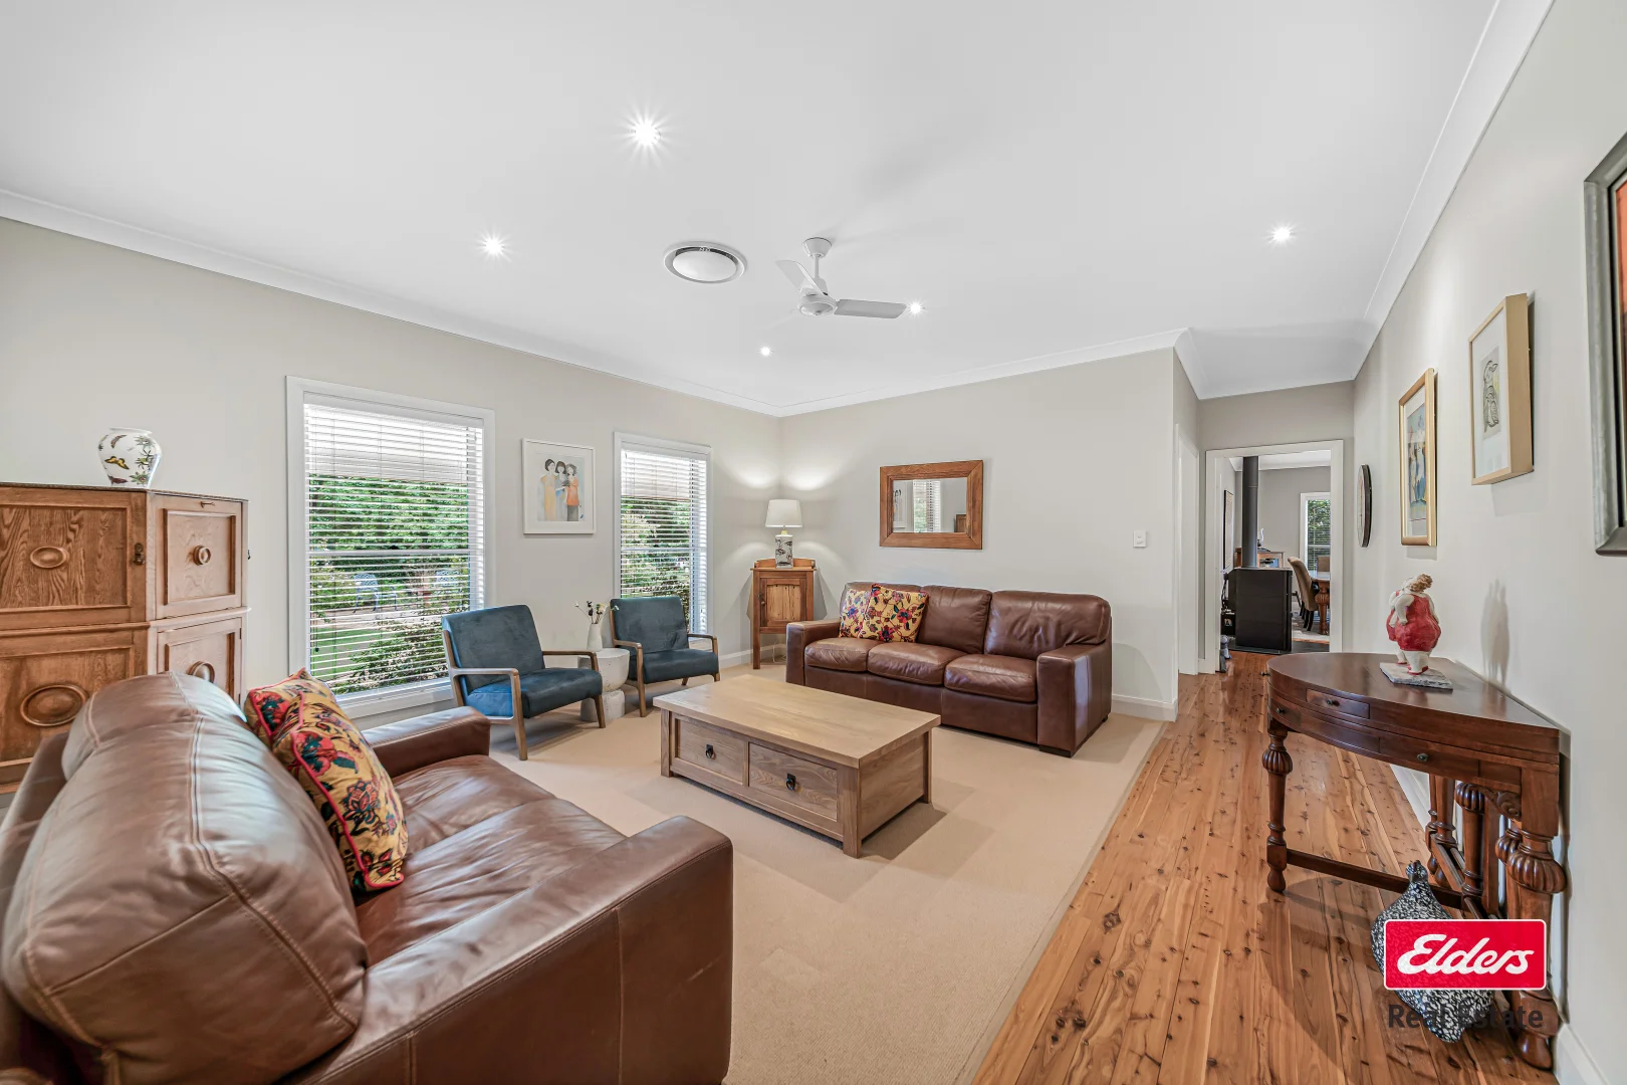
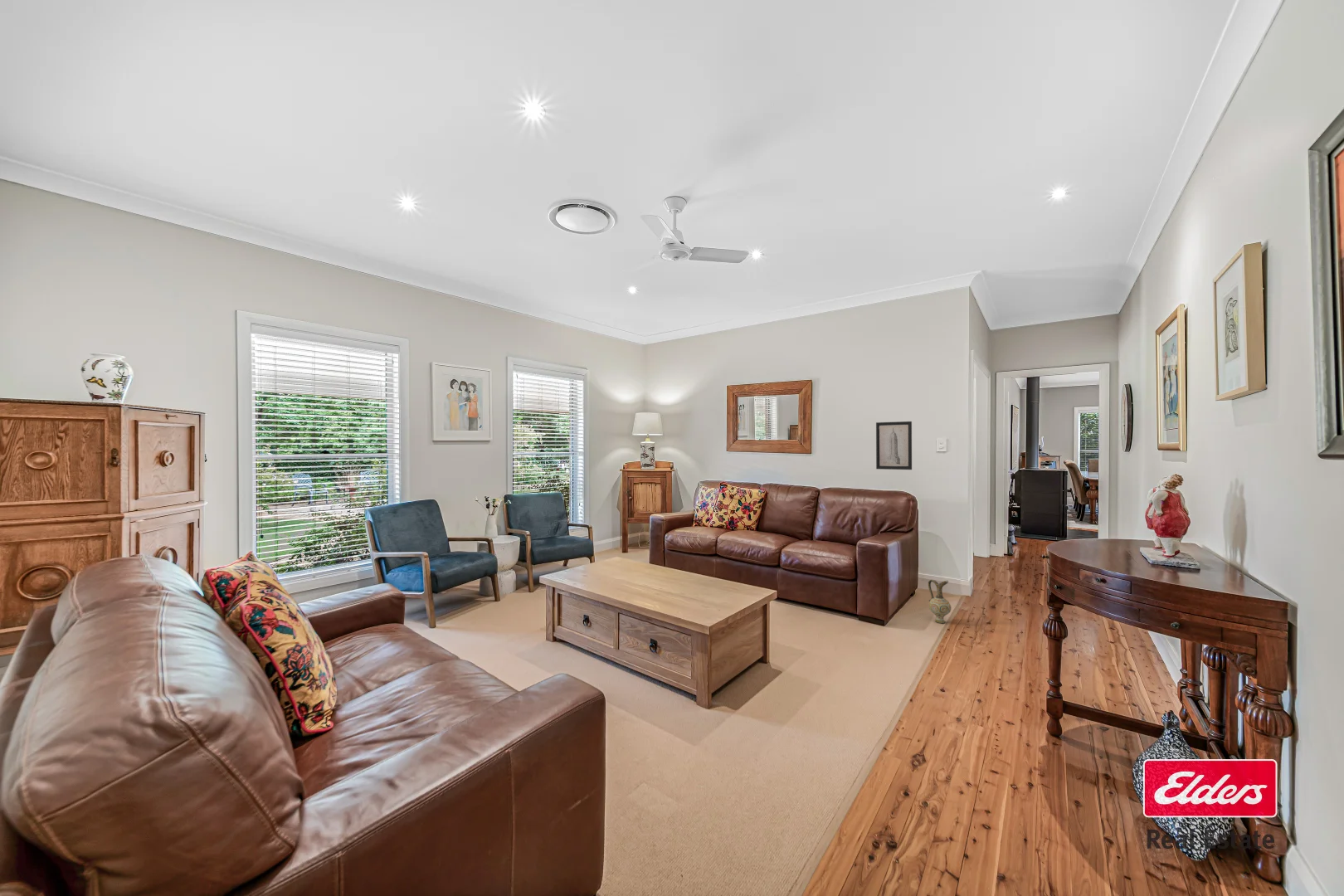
+ ceramic jug (938, 599)
+ wall art (894, 446)
